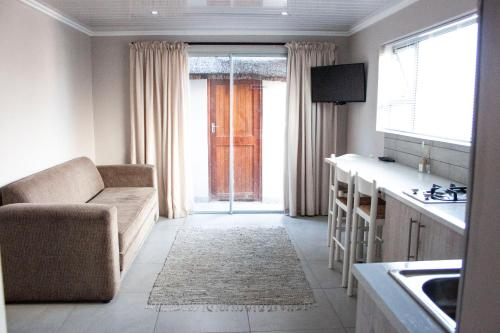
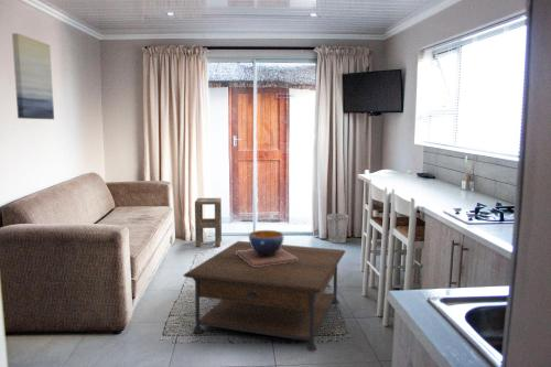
+ wastebasket (337, 228)
+ decorative bowl (266, 245)
+ side table (208, 222)
+ wall art (34, 79)
+ coffee table (271, 288)
